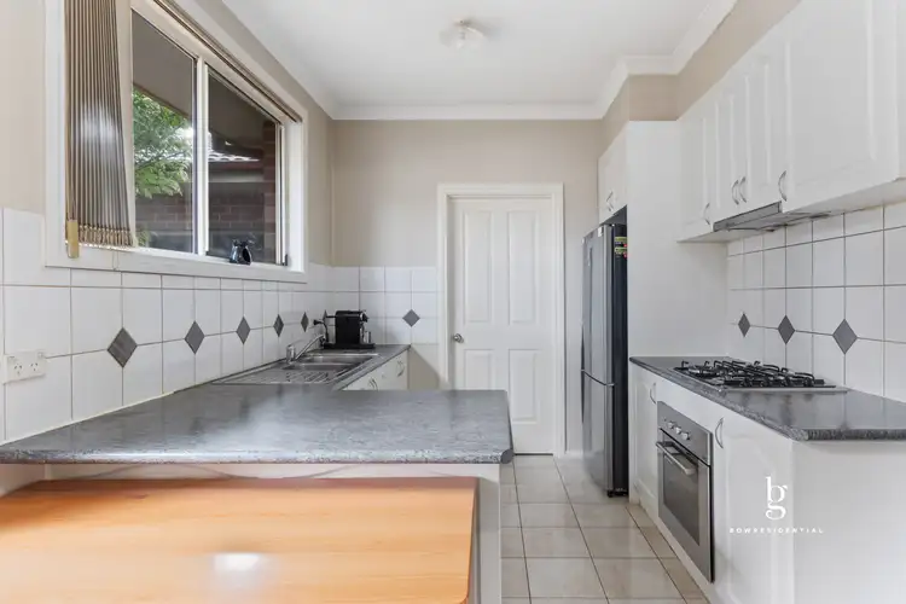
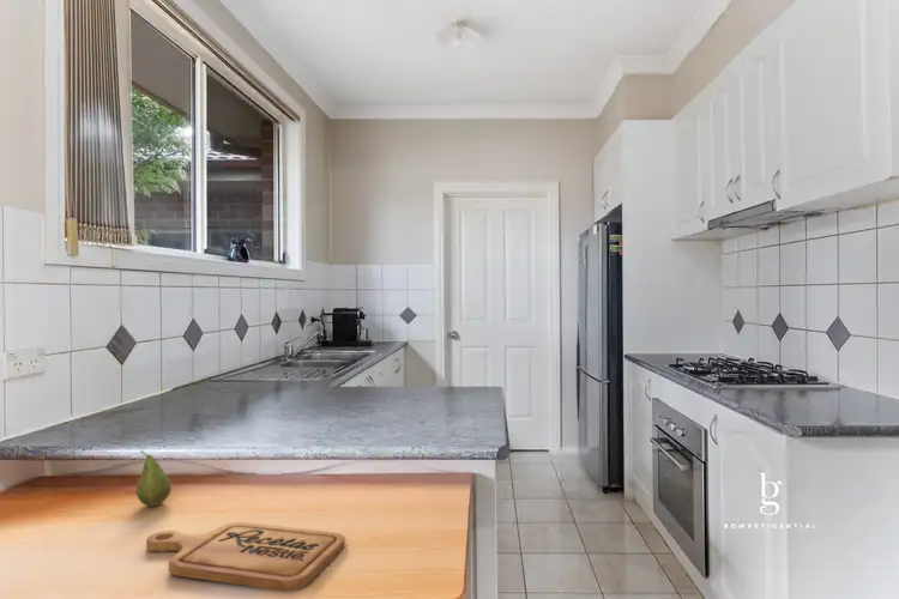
+ fruit (153, 476)
+ cutting board (235, 549)
